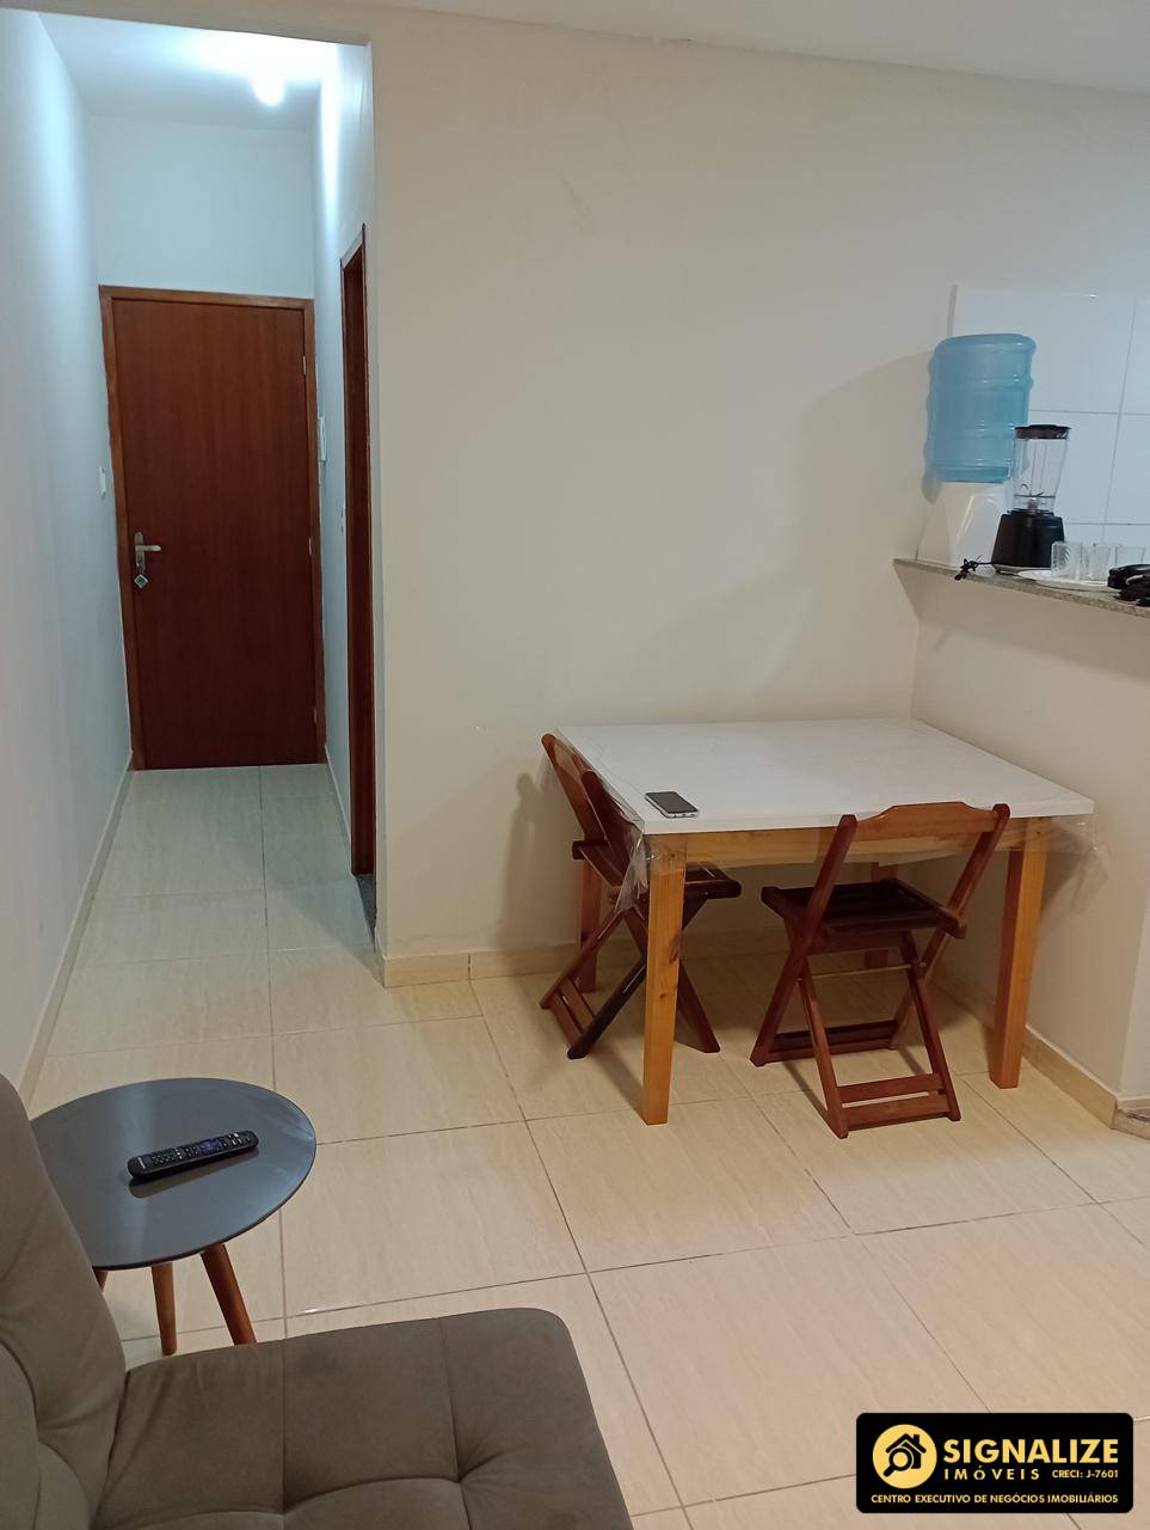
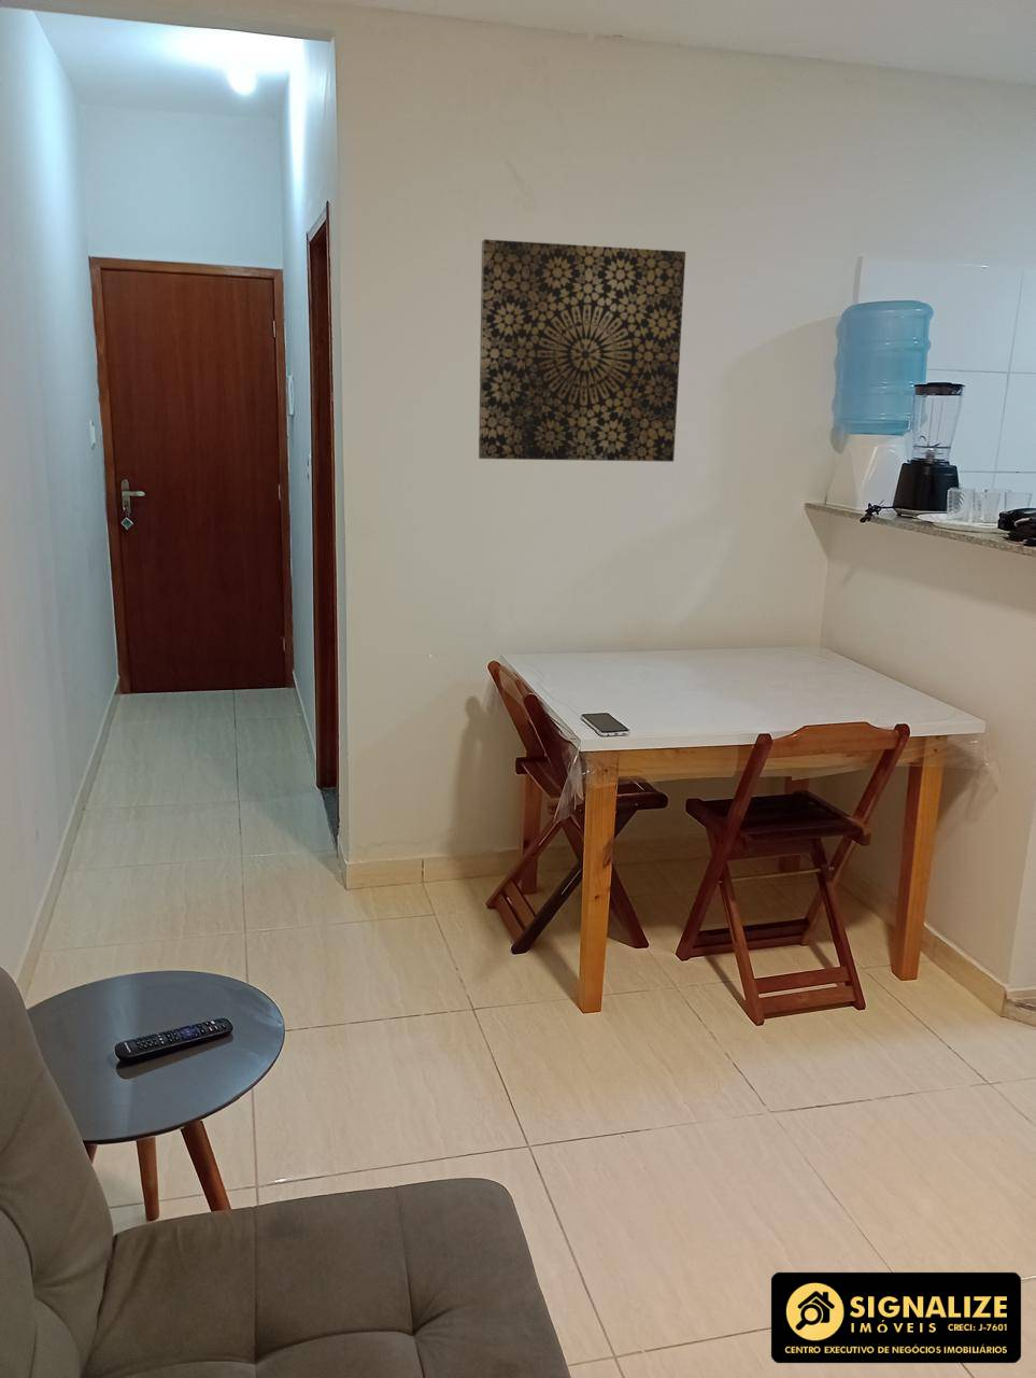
+ wall art (581, 355)
